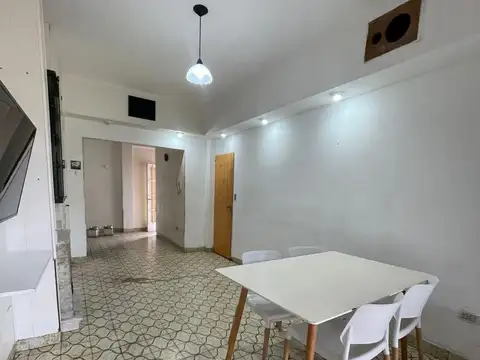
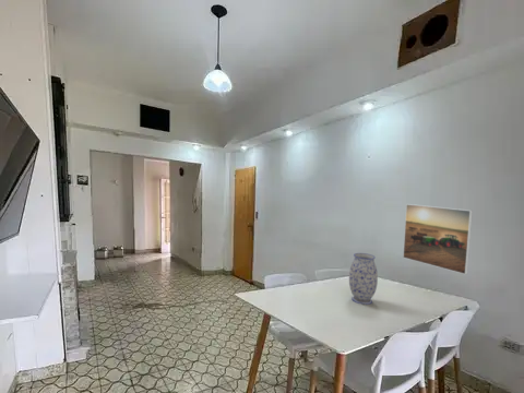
+ vase (362, 277)
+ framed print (433, 236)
